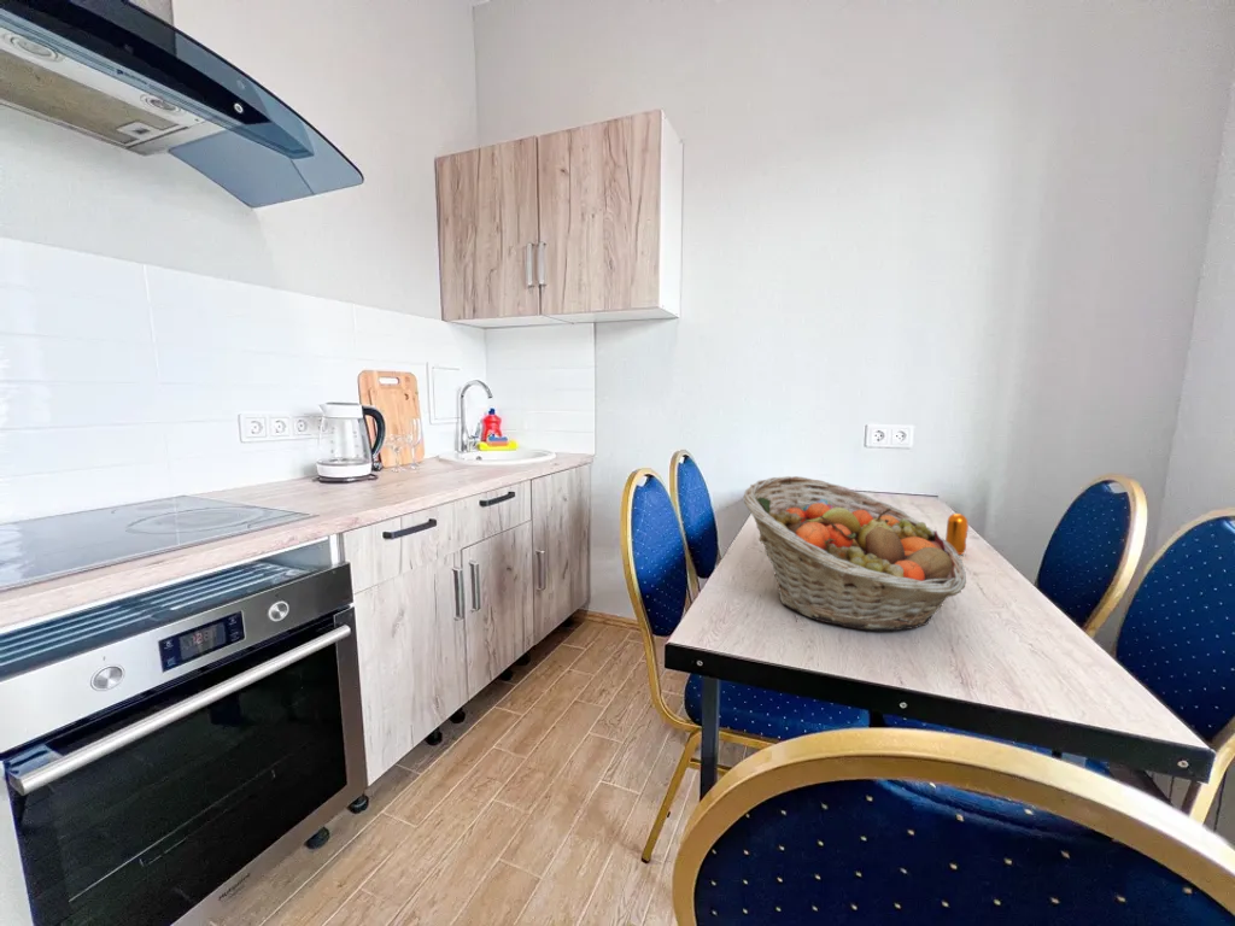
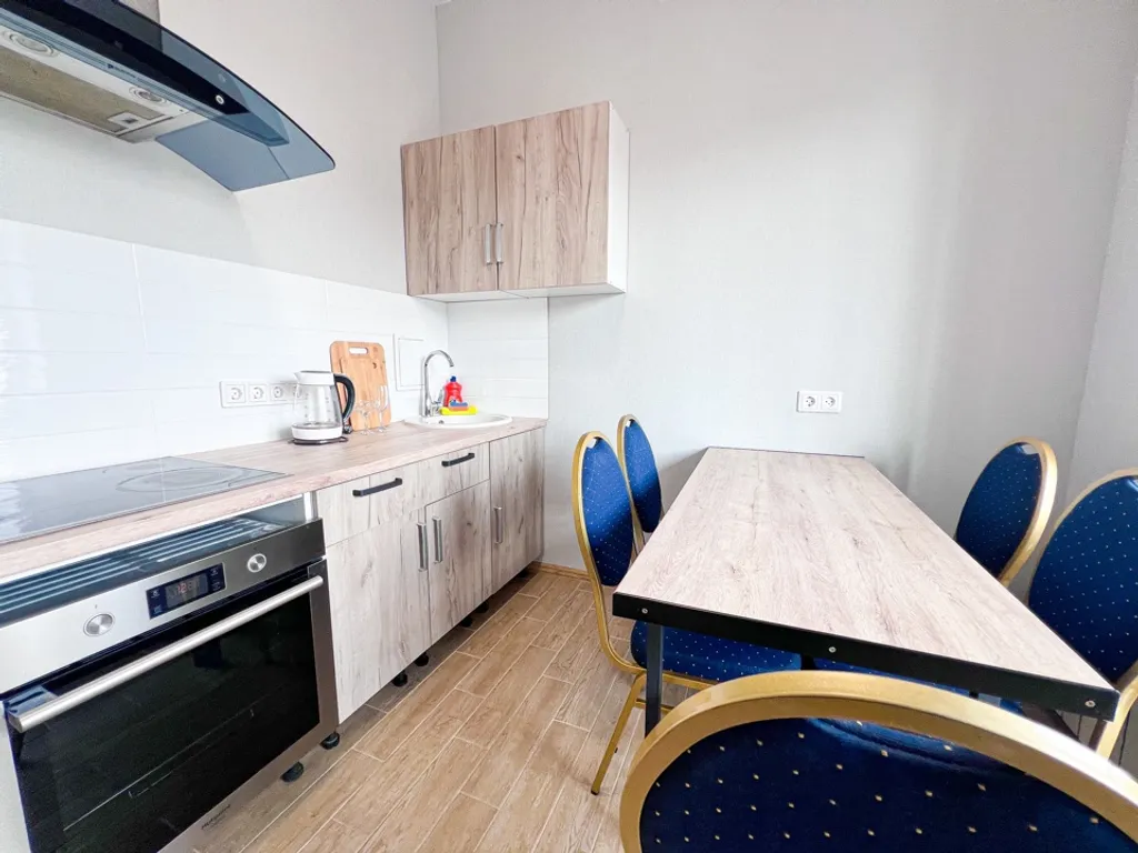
- pepper shaker (956, 529)
- fruit basket (848, 541)
